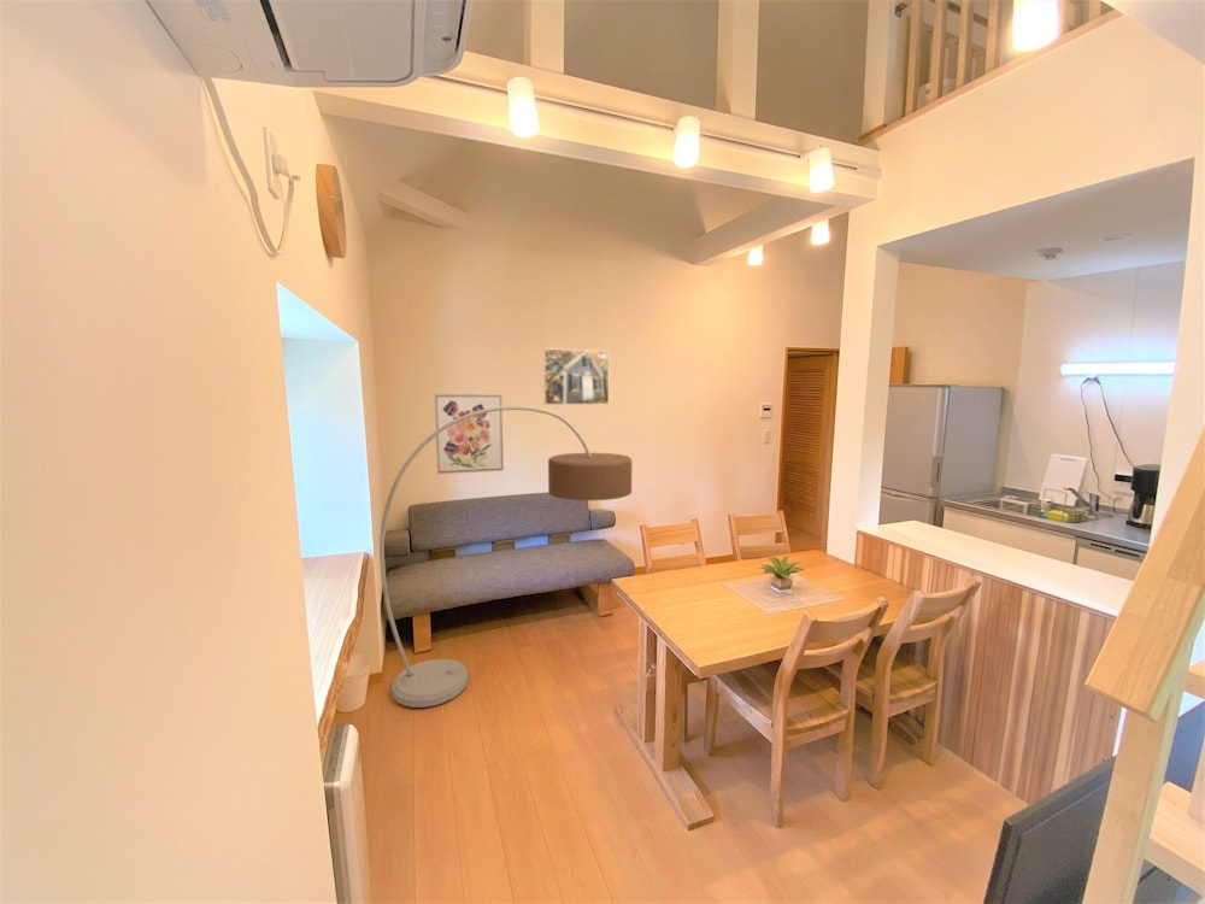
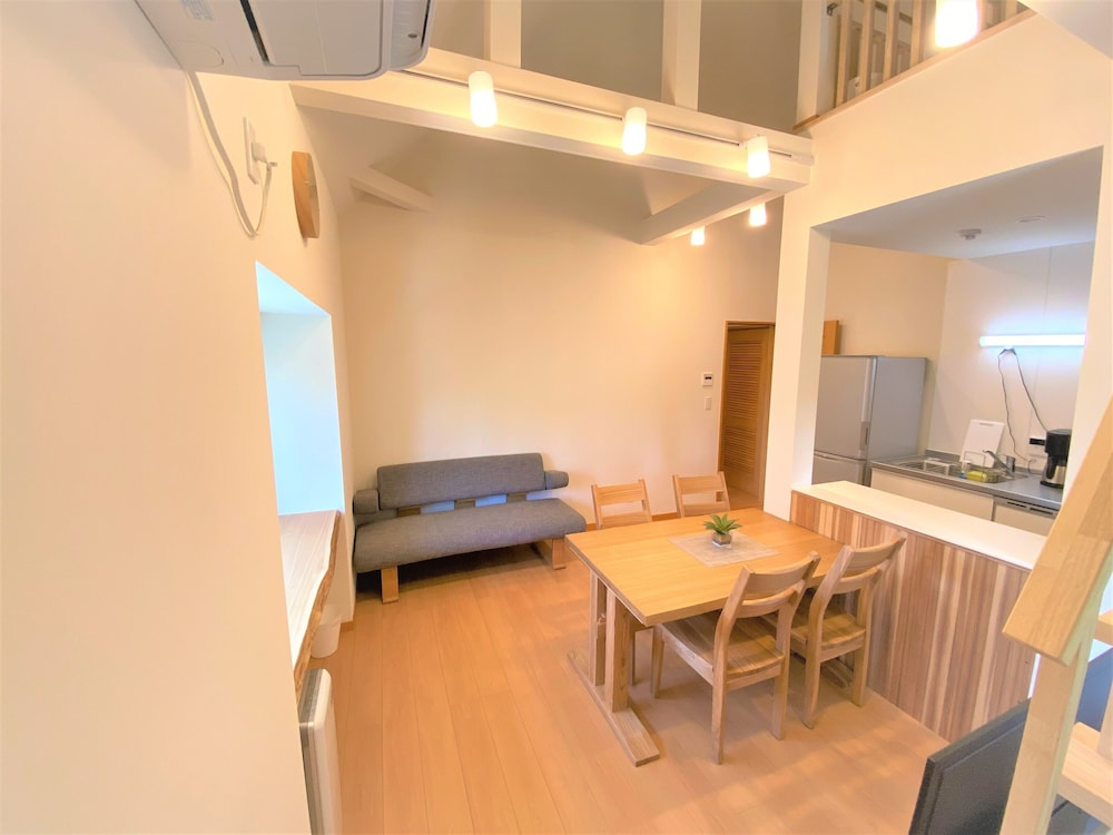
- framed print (576, 377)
- wall art (469, 433)
- floor lamp (551, 494)
